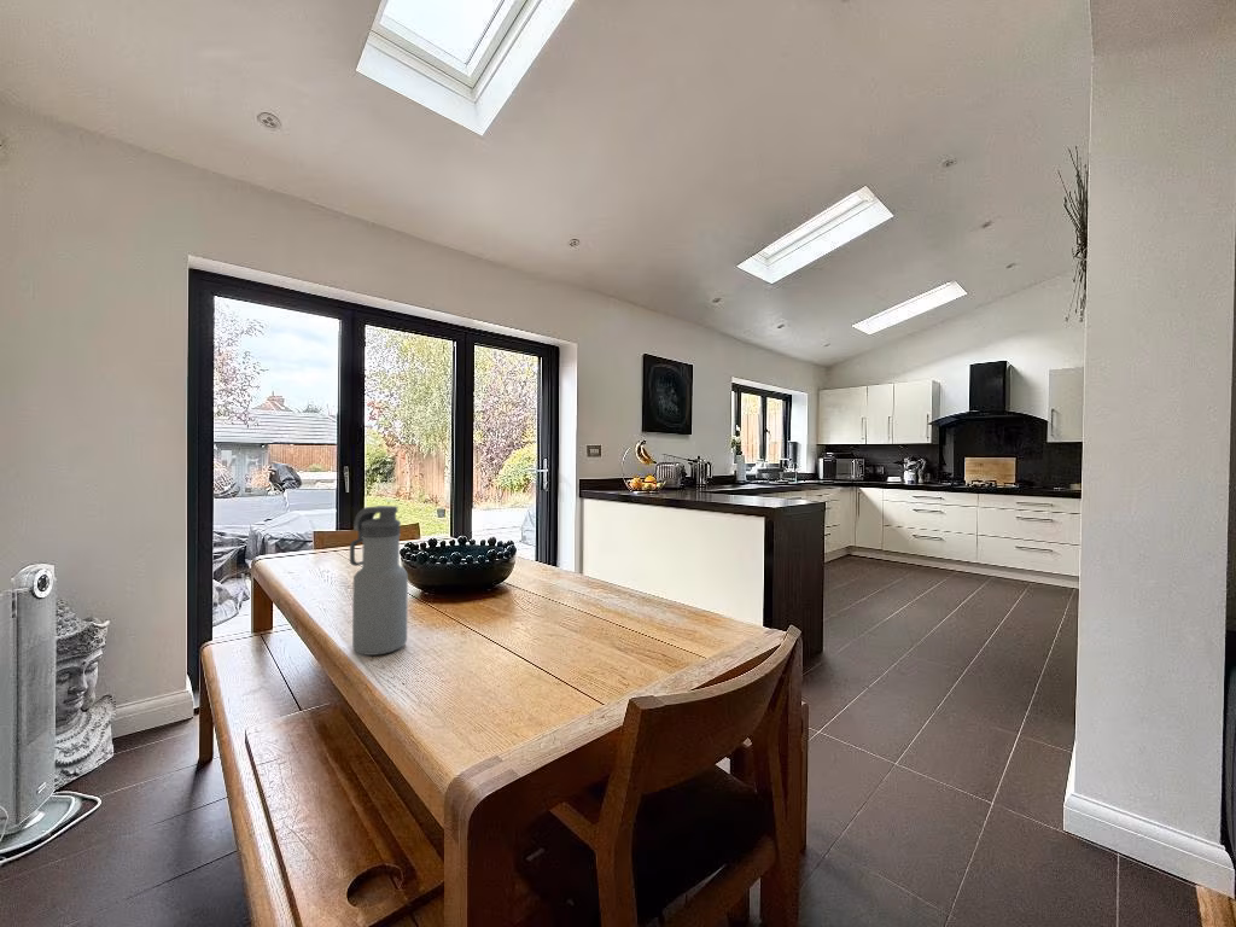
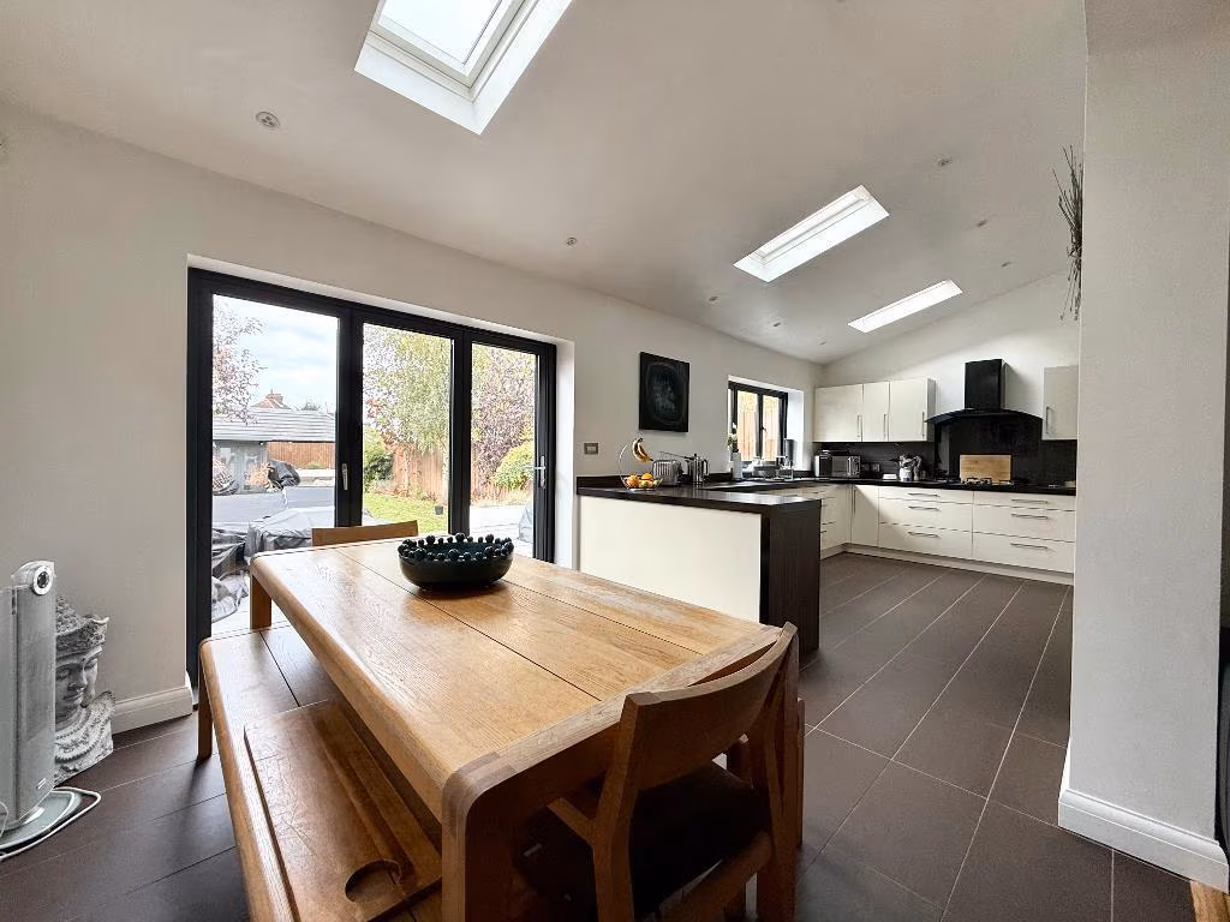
- water bottle (379, 576)
